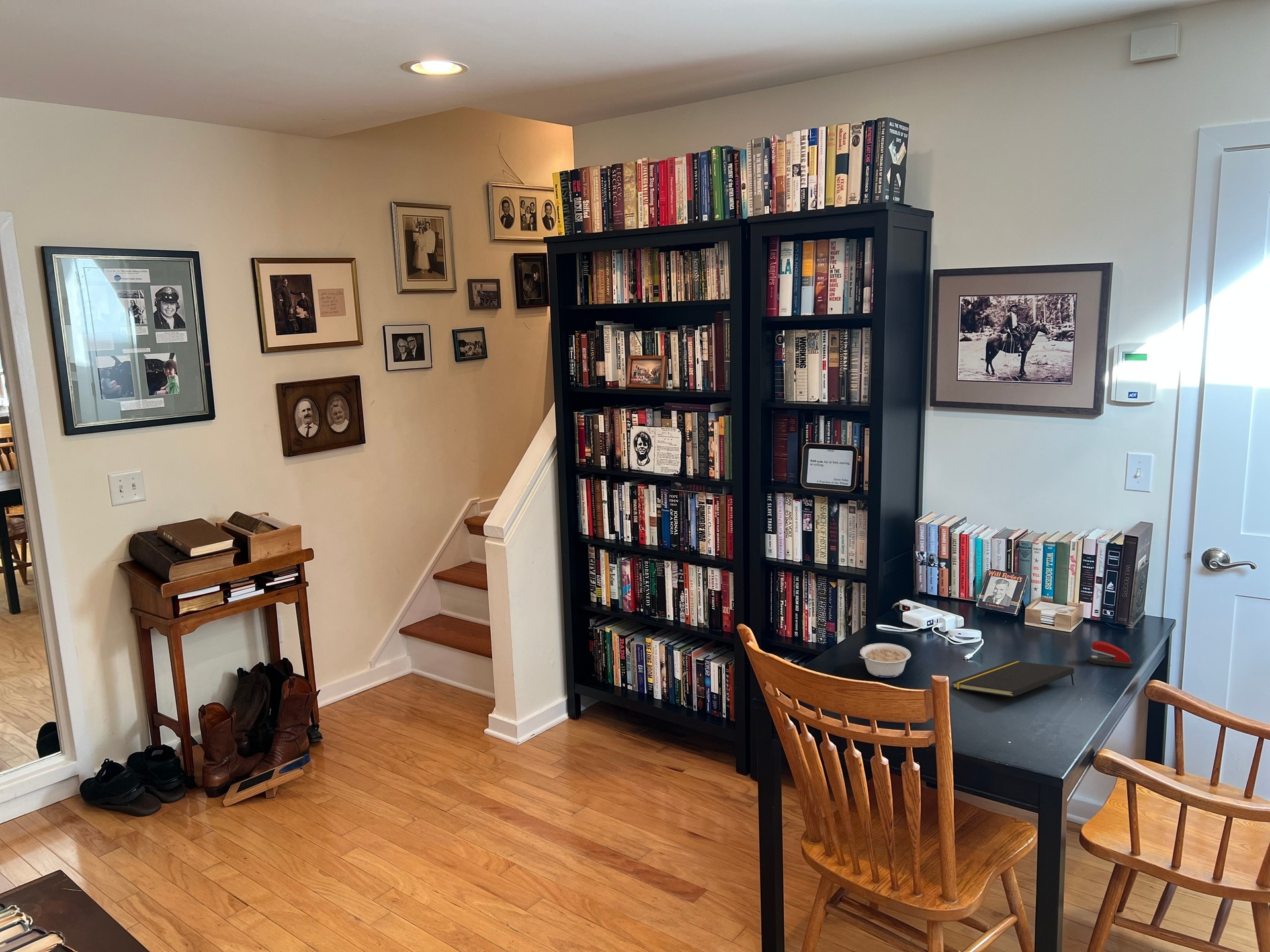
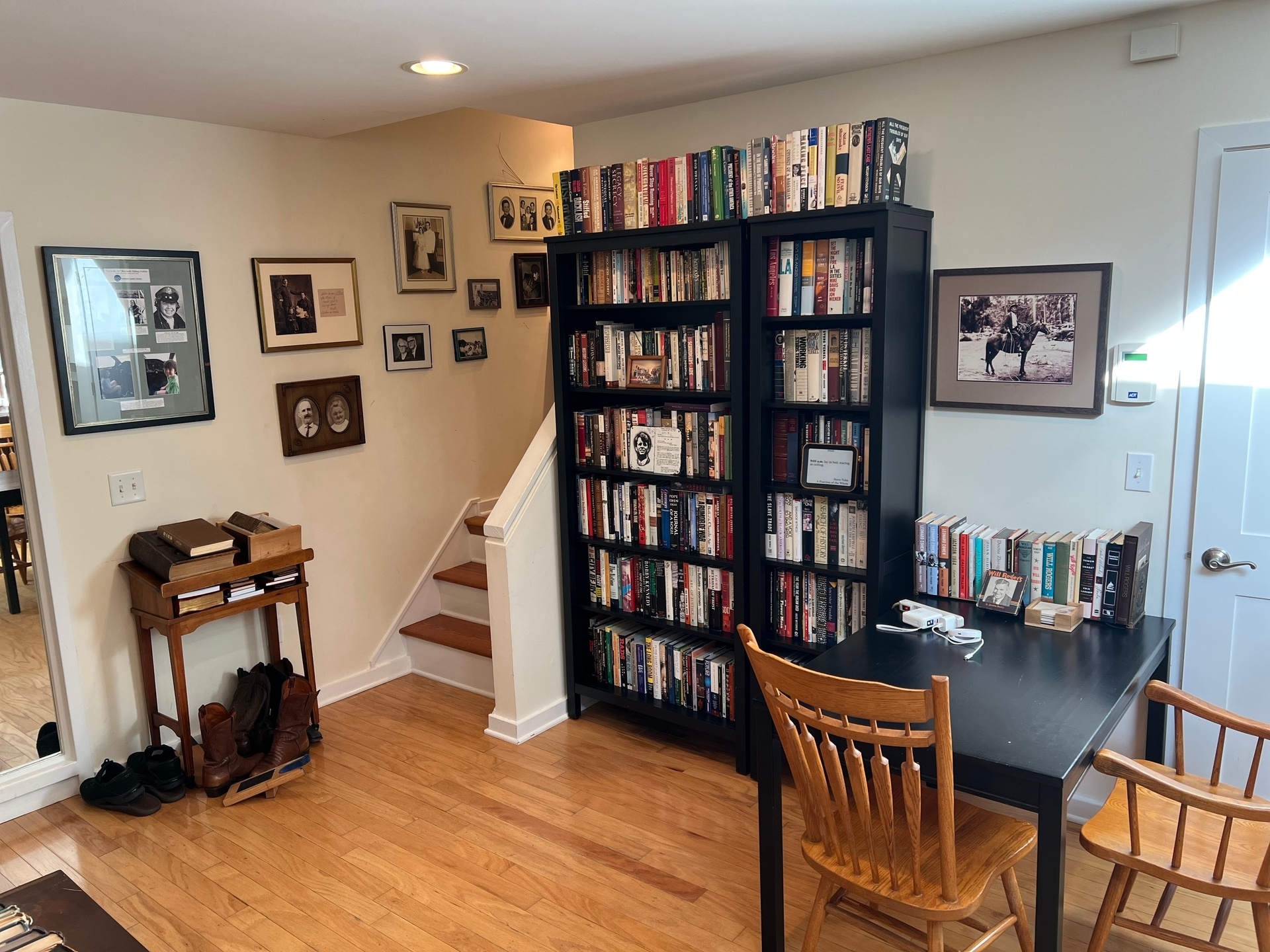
- legume (884, 660)
- stapler (1110, 653)
- notepad (1013, 678)
